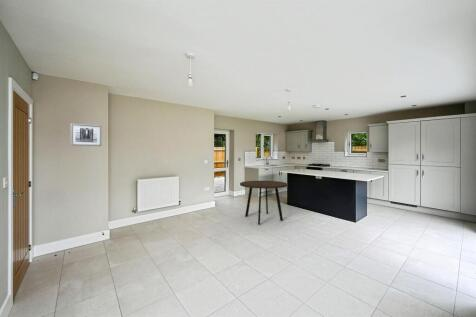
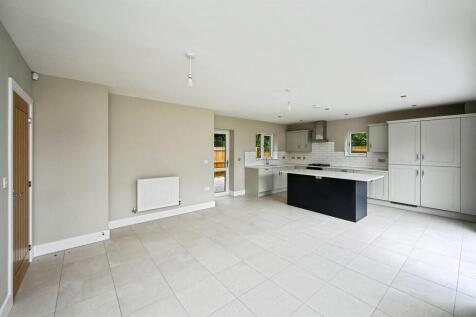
- wall art (86, 135)
- dining table (260, 200)
